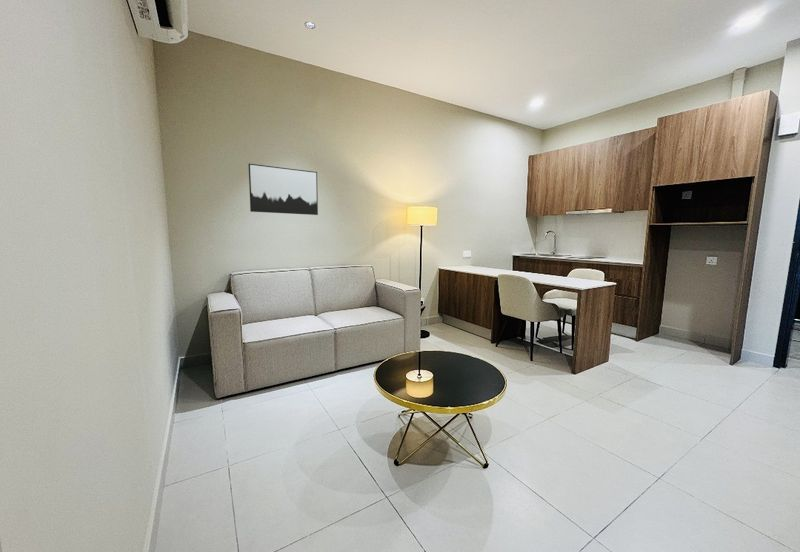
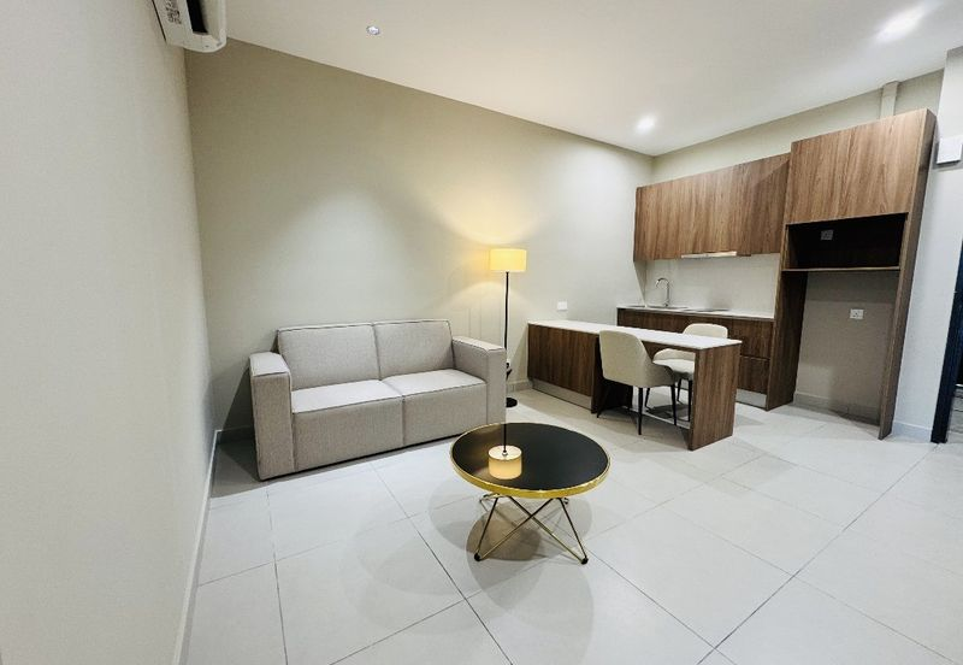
- wall art (285, 190)
